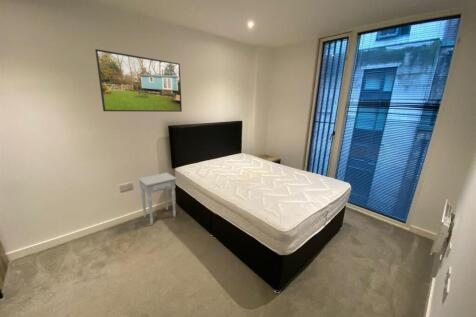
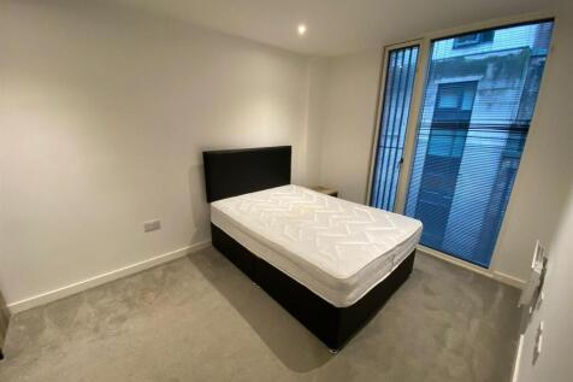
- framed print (145, 85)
- nightstand (165, 198)
